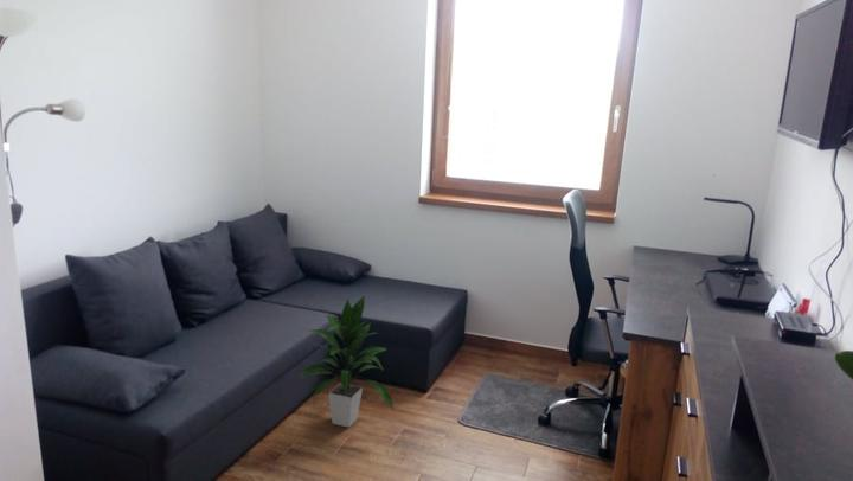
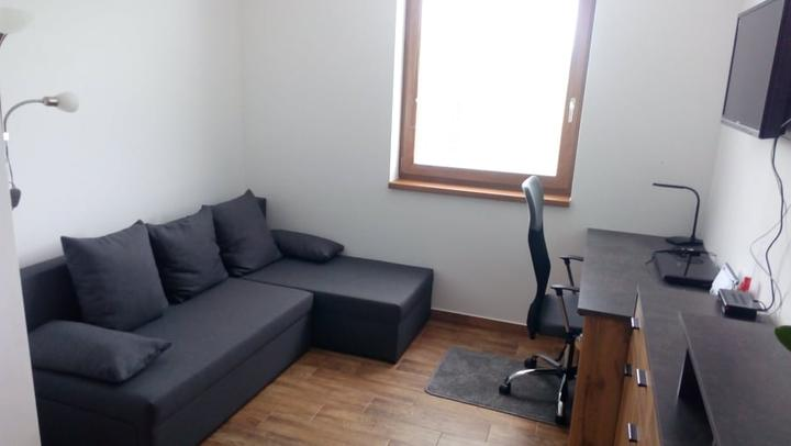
- indoor plant (348, 364)
